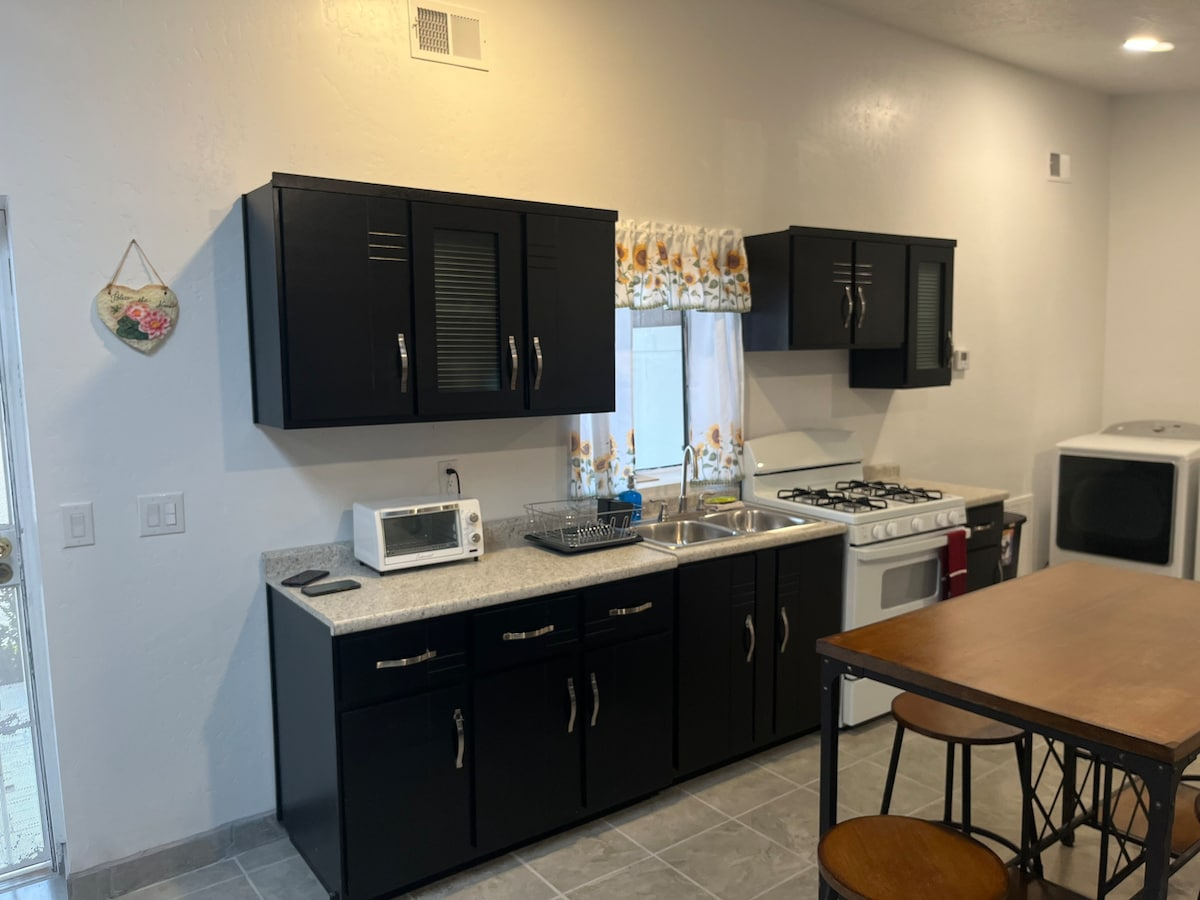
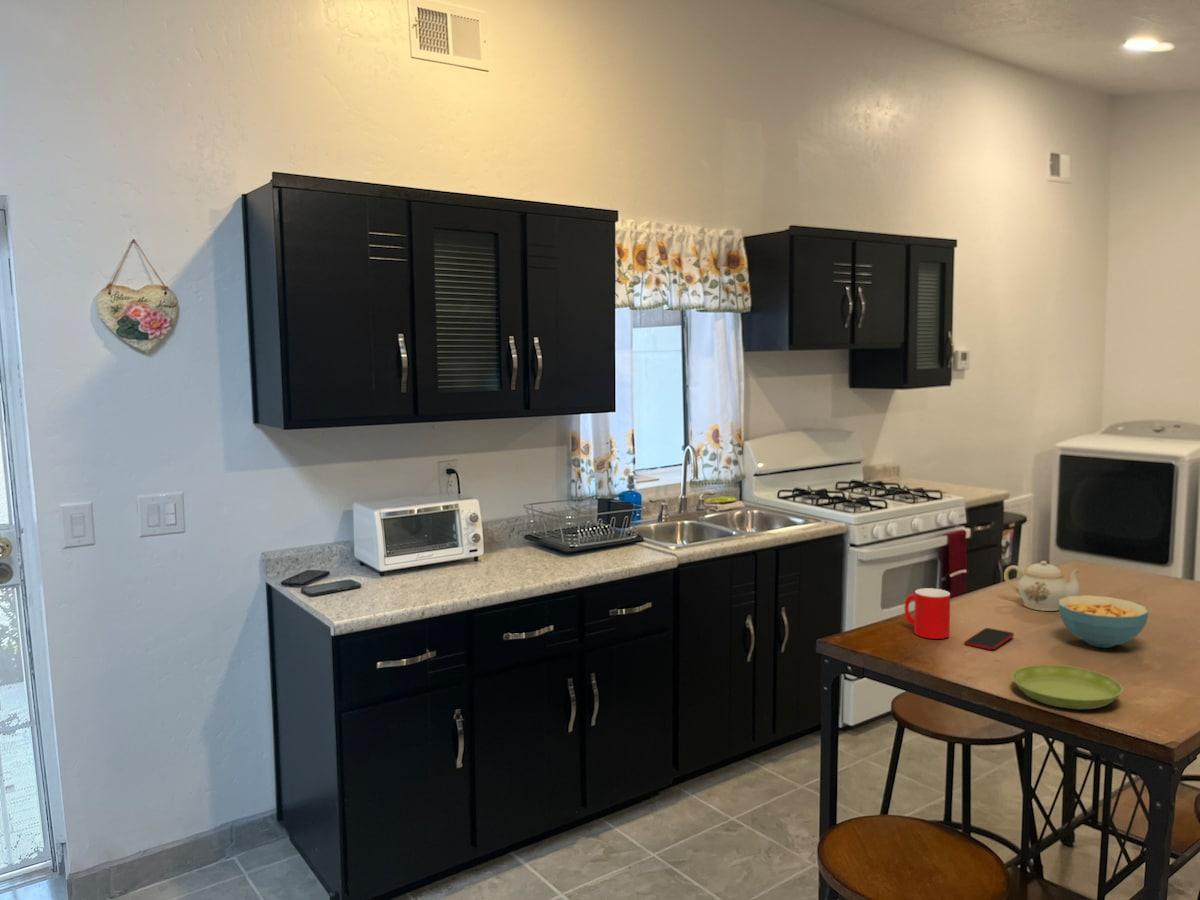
+ teapot (1041, 583)
+ saucer (1065, 688)
+ smartphone (989, 638)
+ cereal bowl (1101, 624)
+ cup (925, 612)
